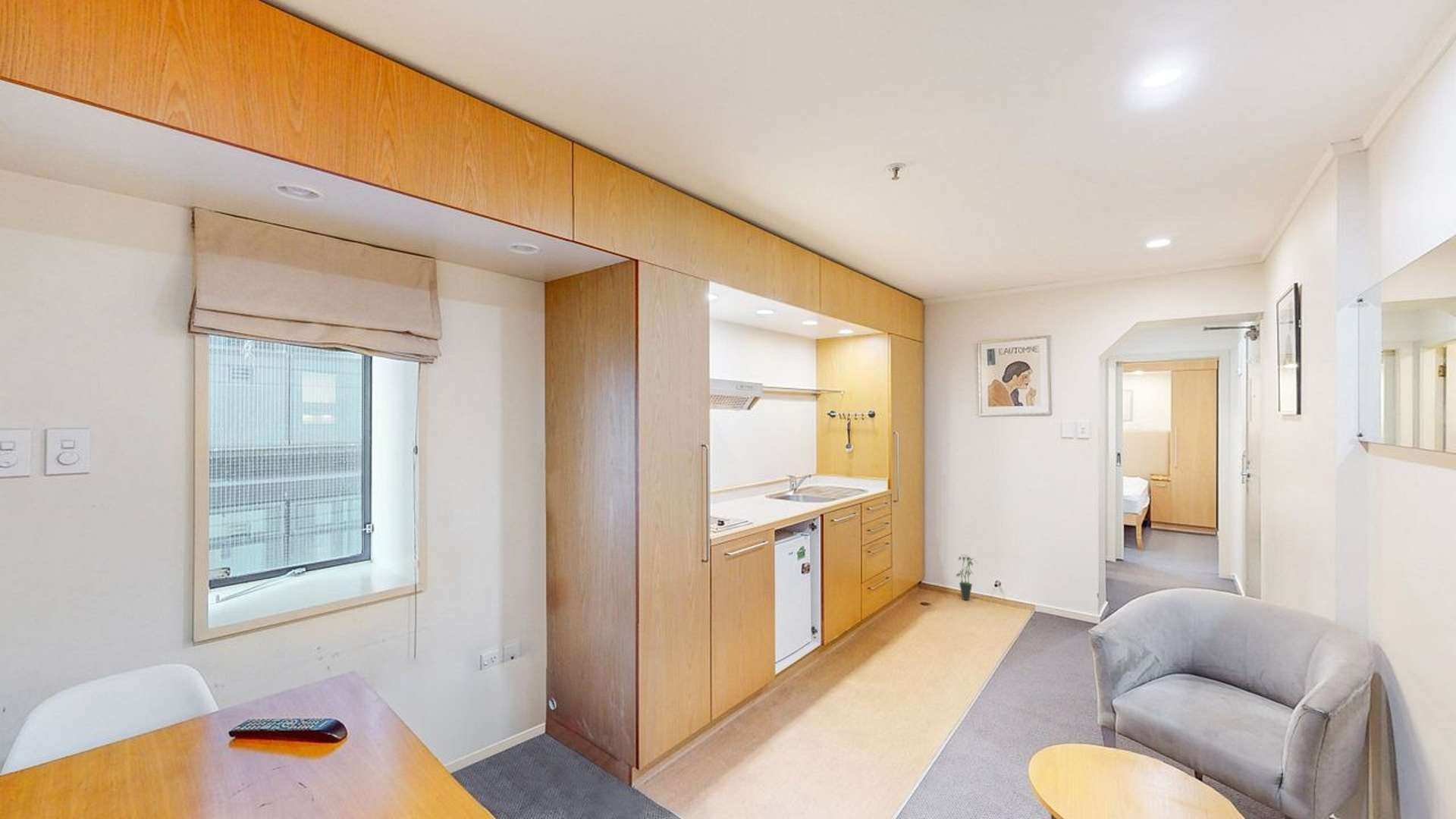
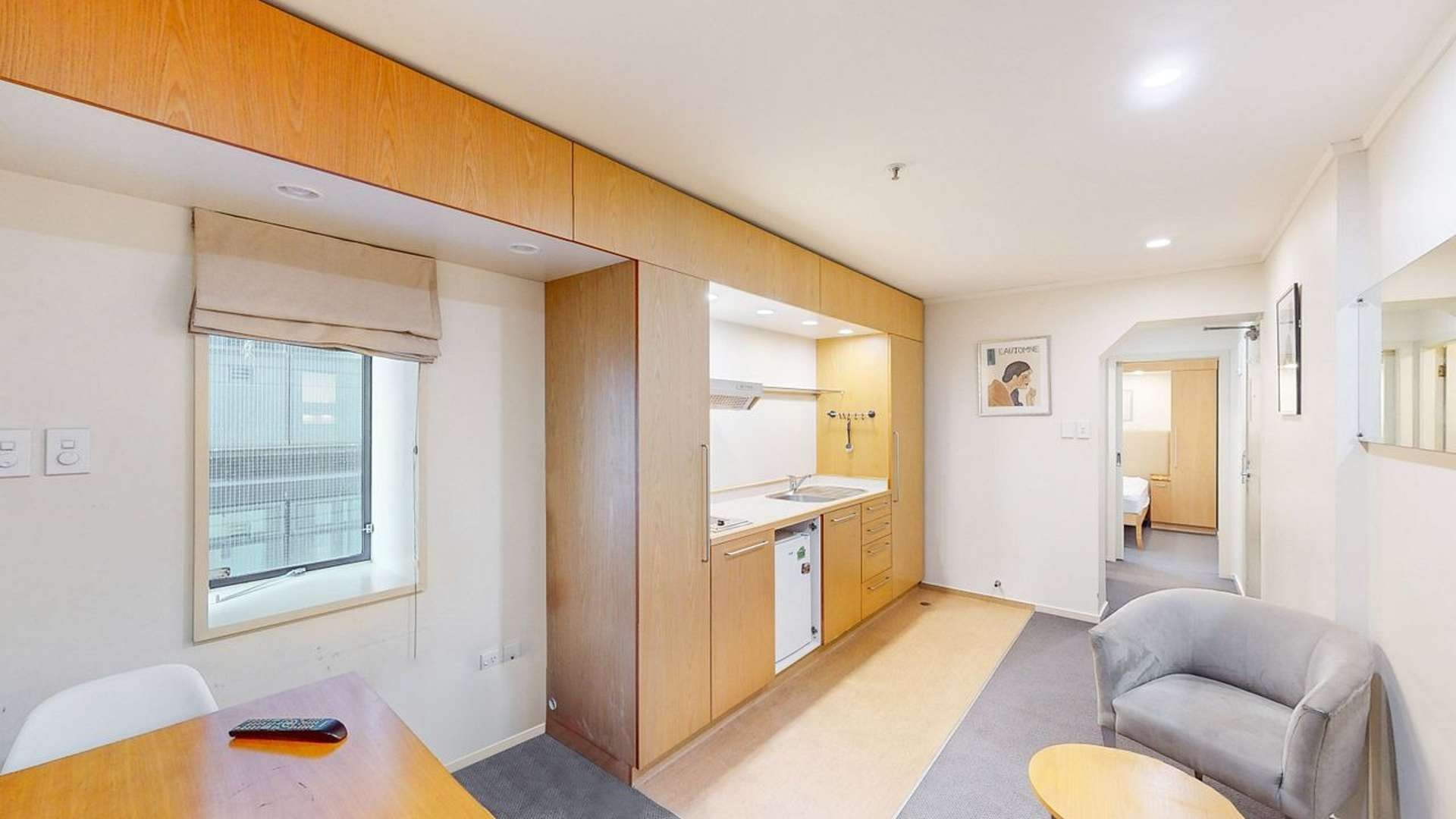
- potted plant (968, 577)
